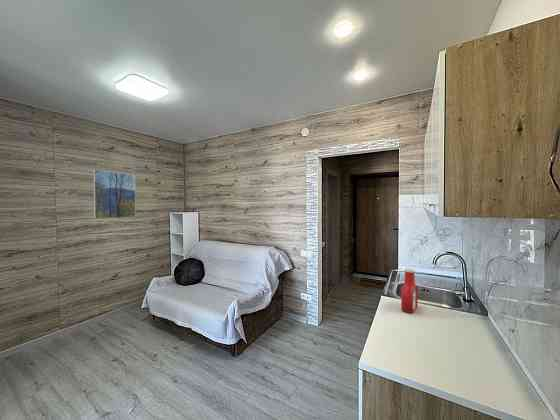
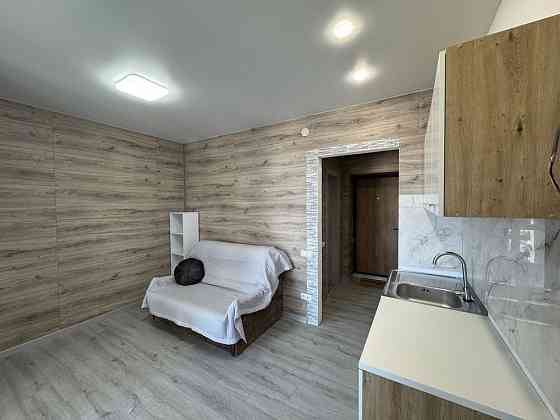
- soap bottle (409, 288)
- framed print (115, 195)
